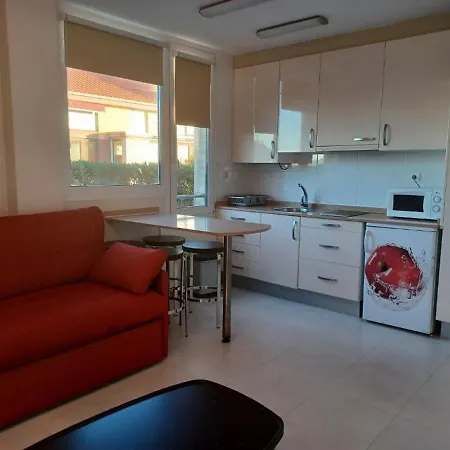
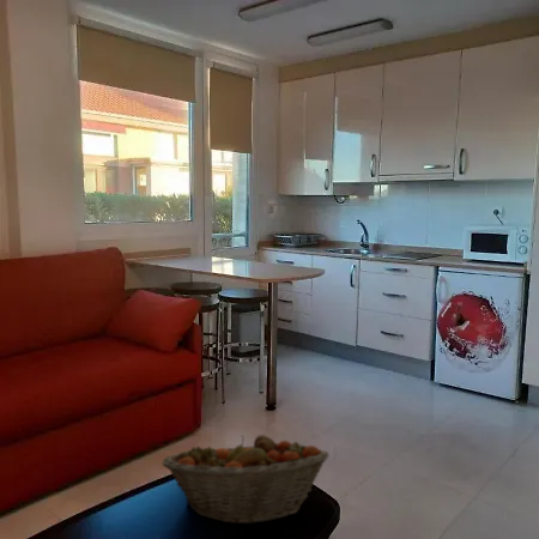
+ fruit basket (246, 468)
